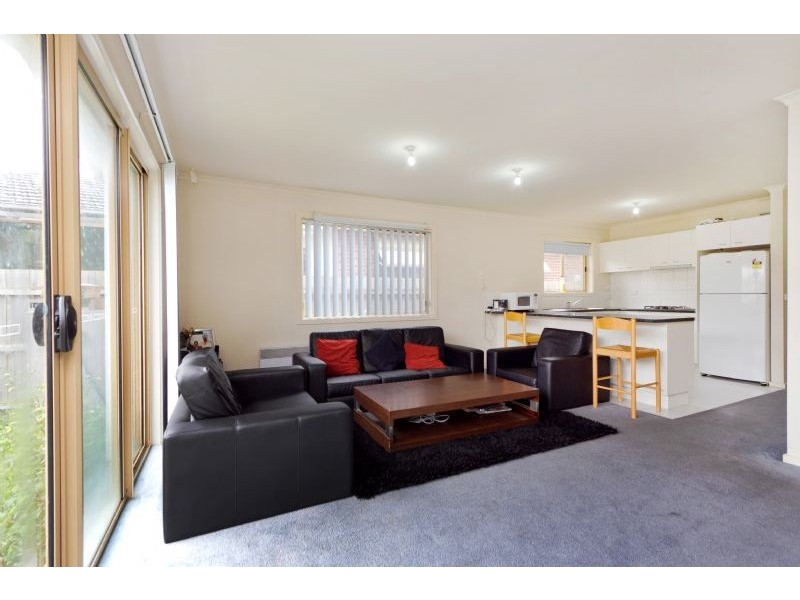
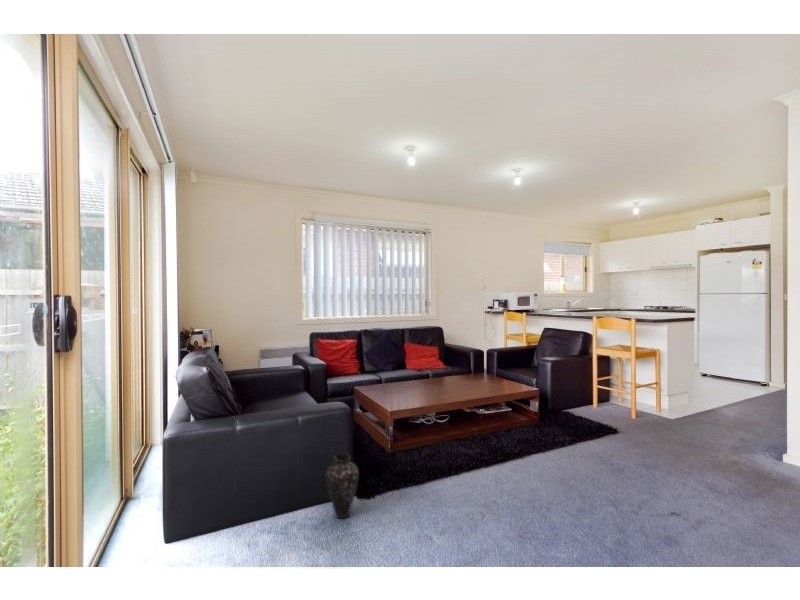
+ vase (342, 485)
